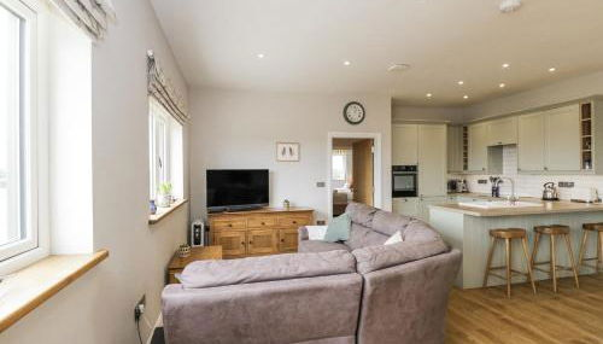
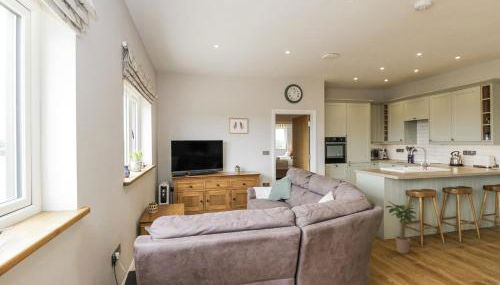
+ potted plant (402, 227)
